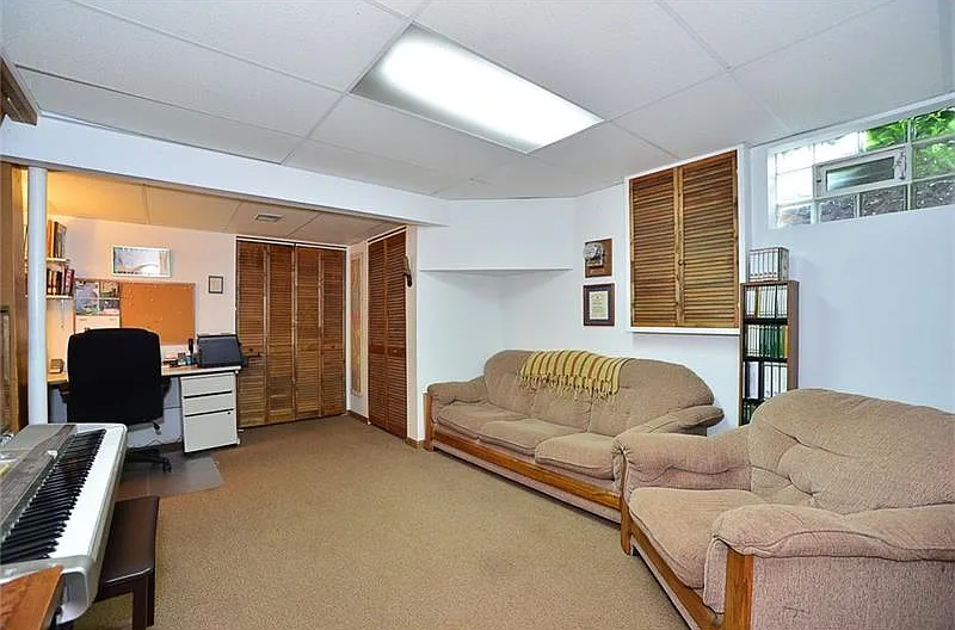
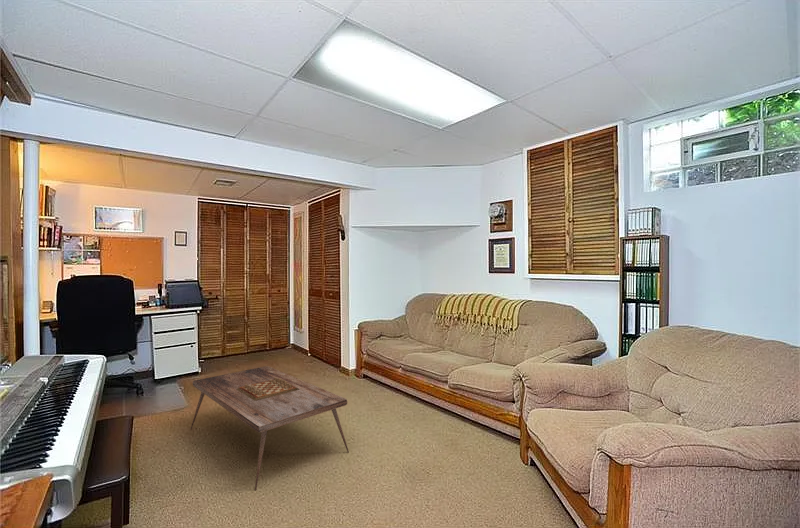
+ coffee table (264, 411)
